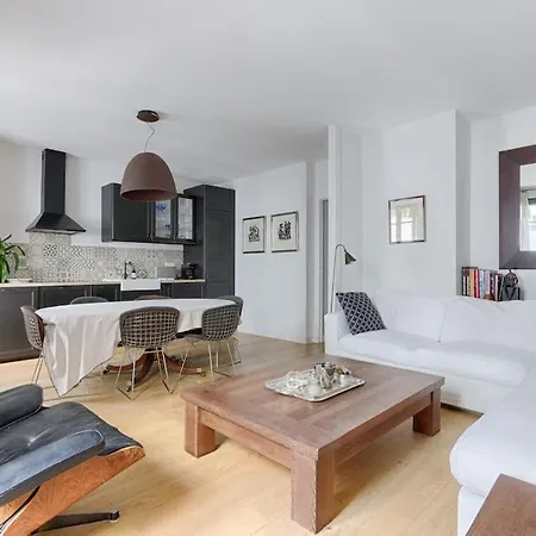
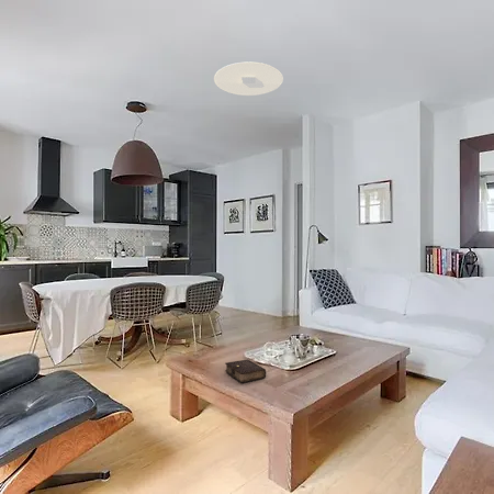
+ book (242, 368)
+ ceiling light (248, 77)
